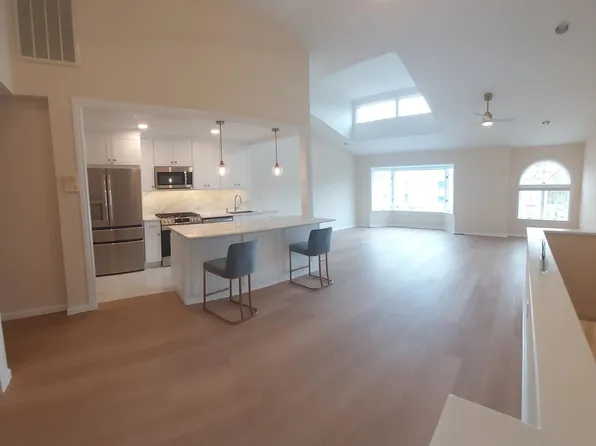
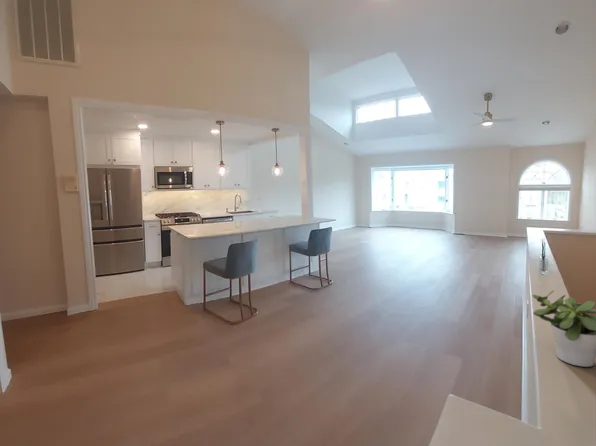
+ potted plant (565, 326)
